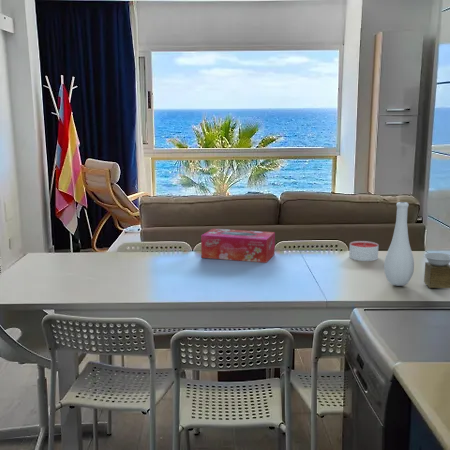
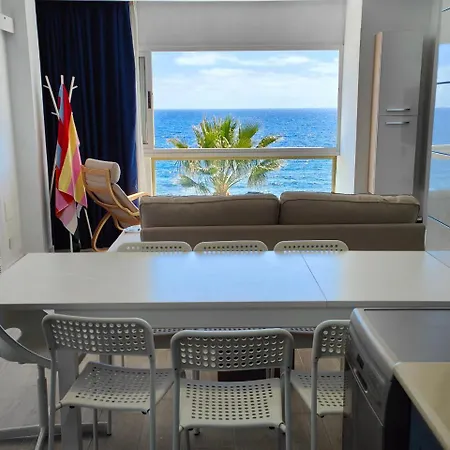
- candle (363, 250)
- tissue box (238, 244)
- vase (410, 248)
